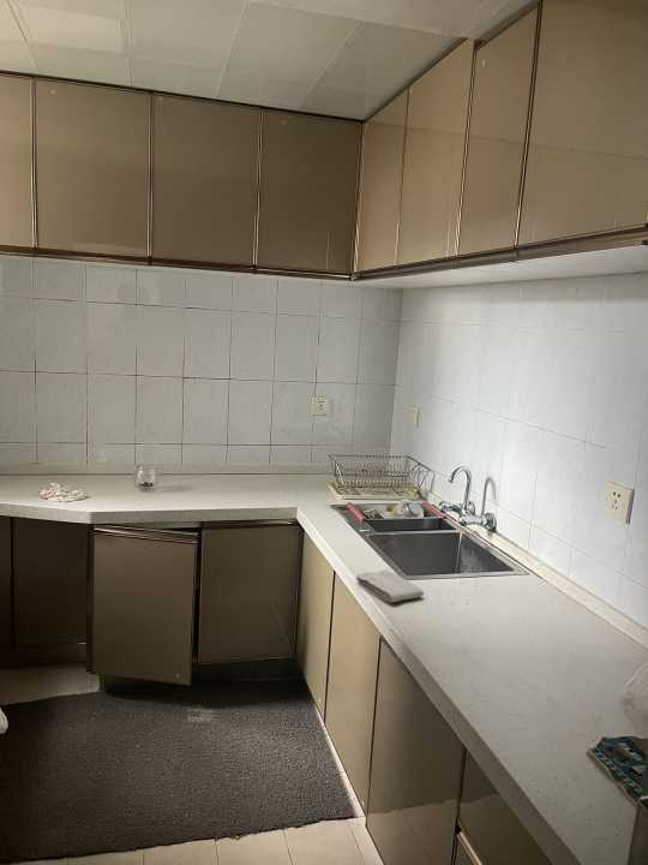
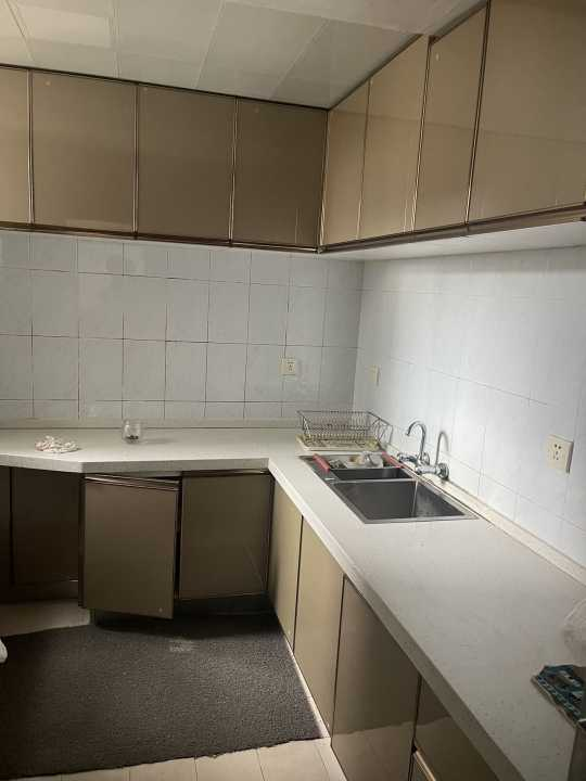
- washcloth (388, 584)
